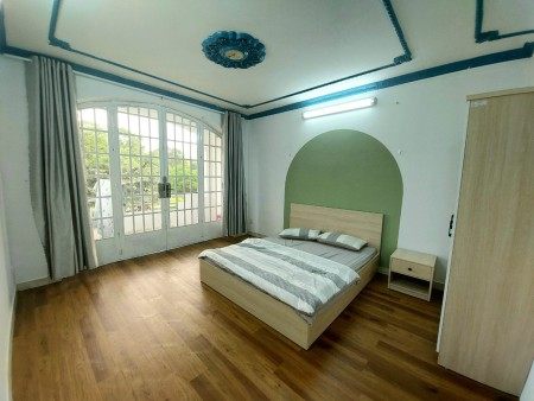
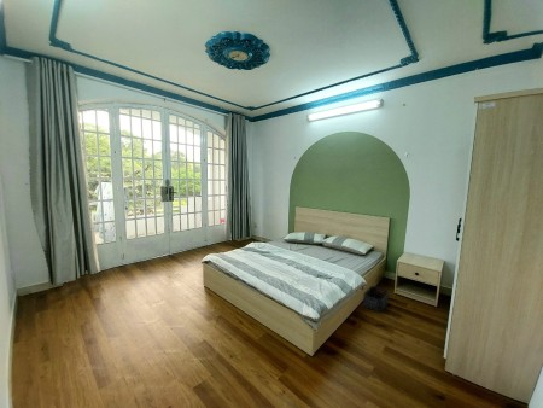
+ storage bin (375, 298)
